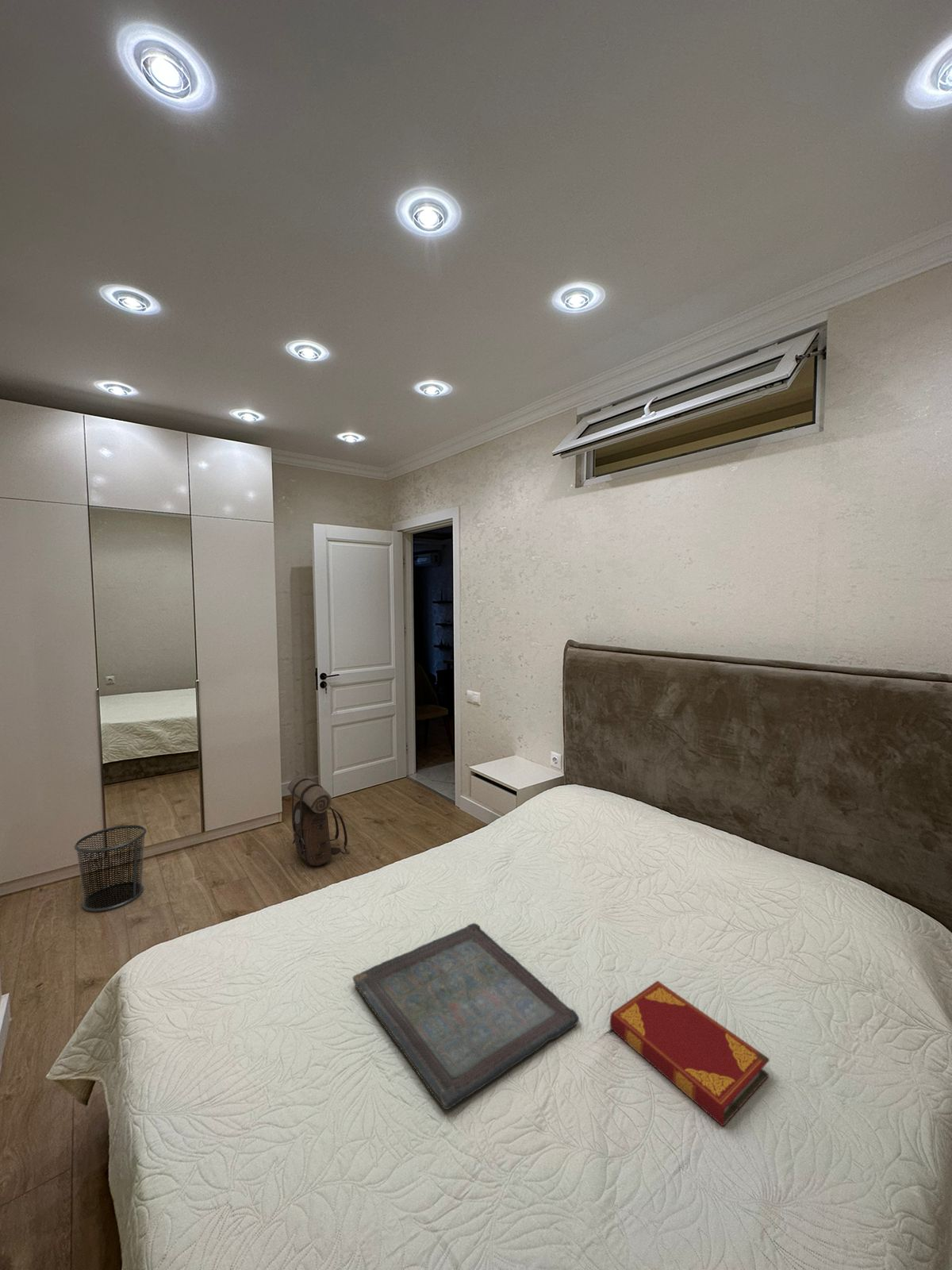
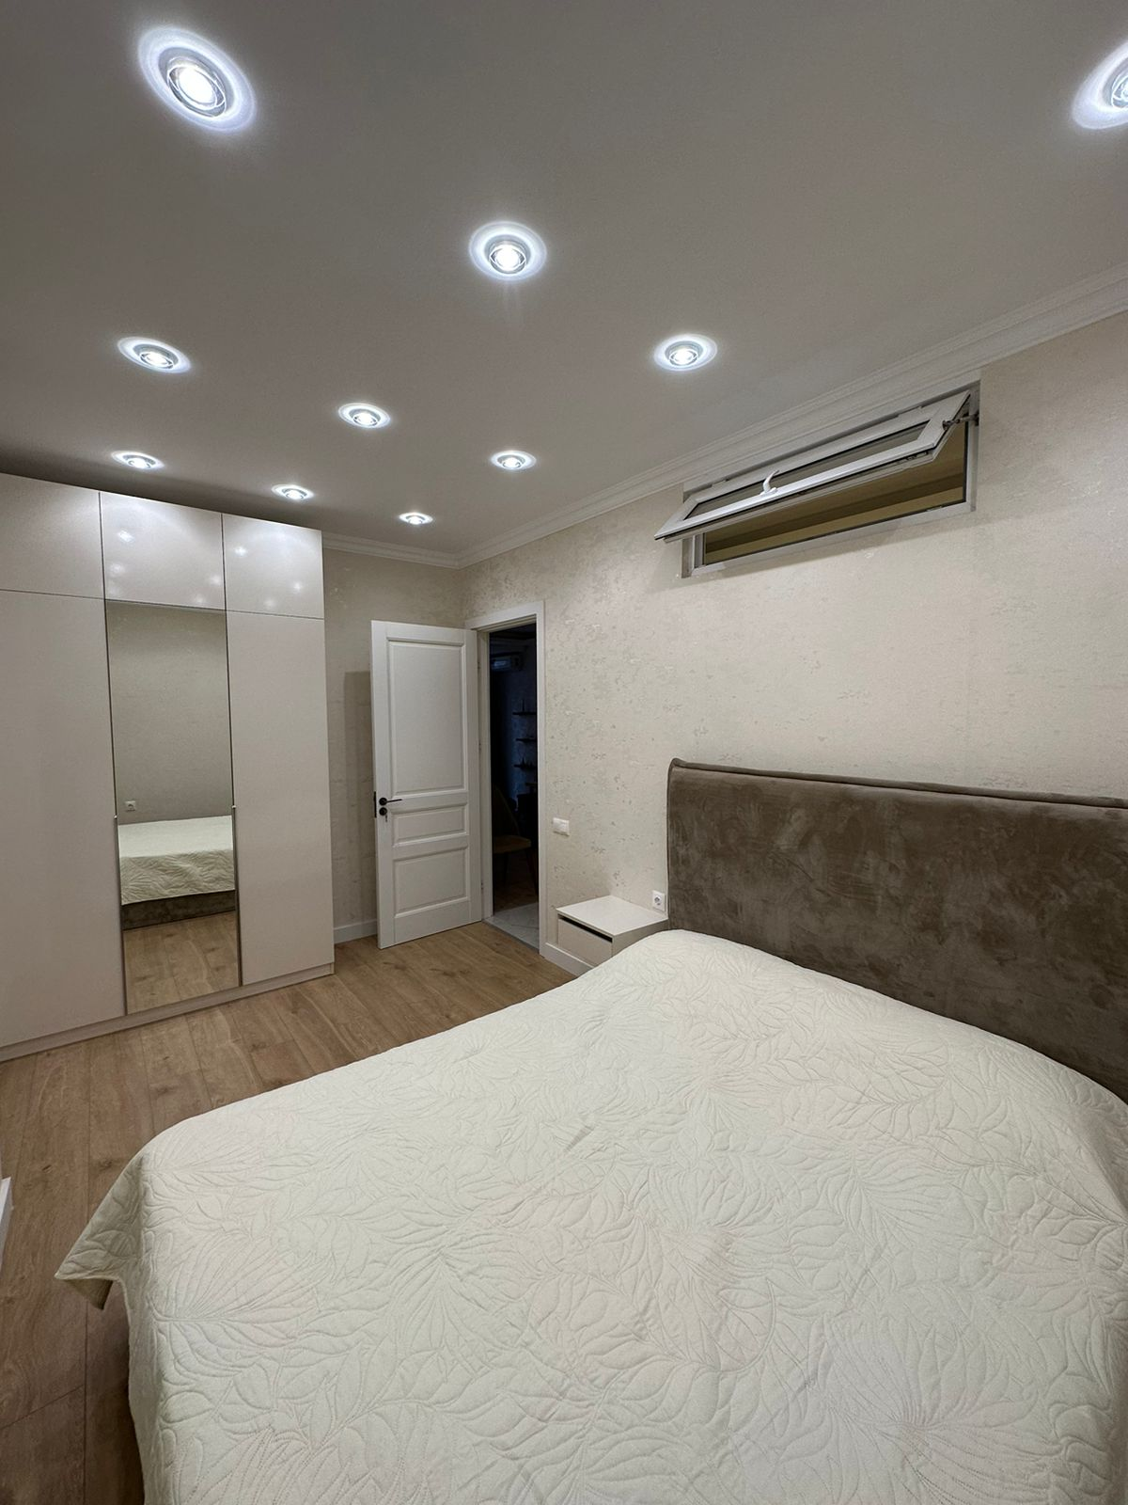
- serving tray (460, 997)
- waste bin (112, 867)
- hardback book (685, 1043)
- backpack (321, 818)
